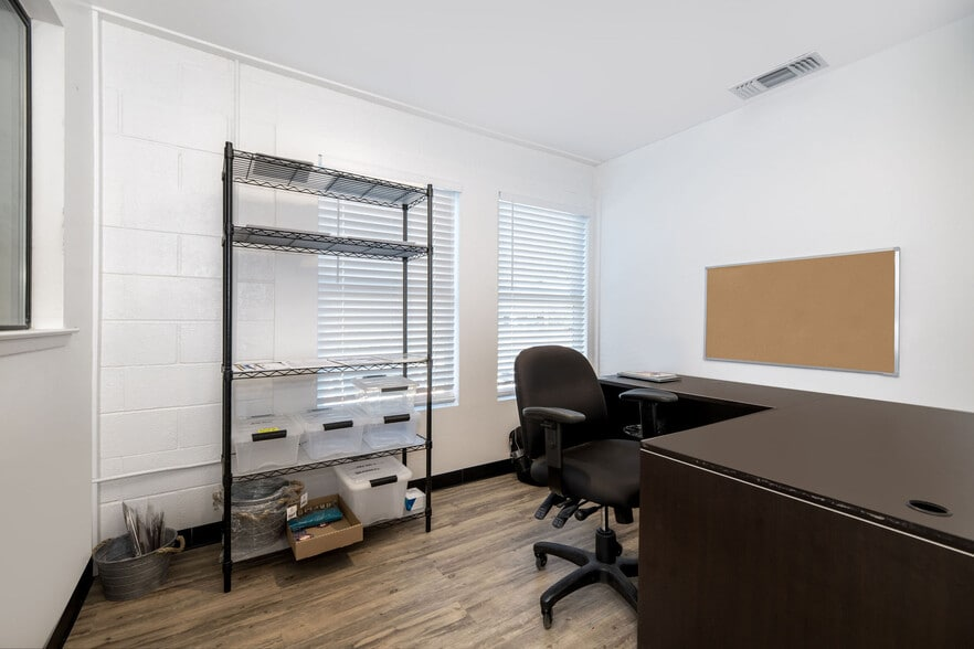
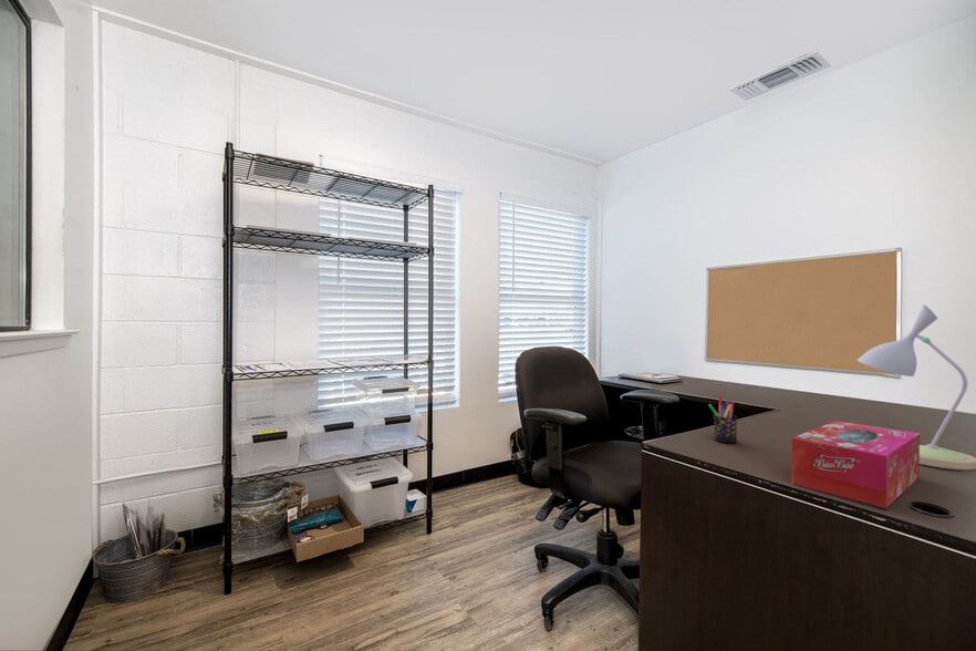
+ desk lamp (912, 375)
+ tissue box (856, 457)
+ pen holder (721, 418)
